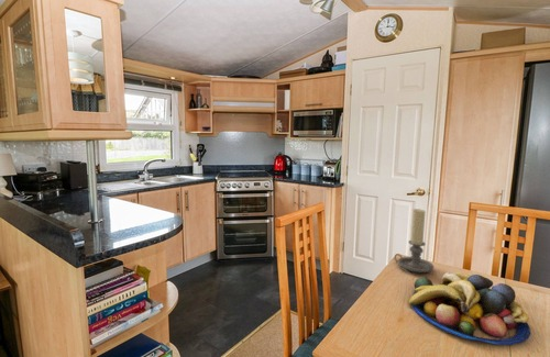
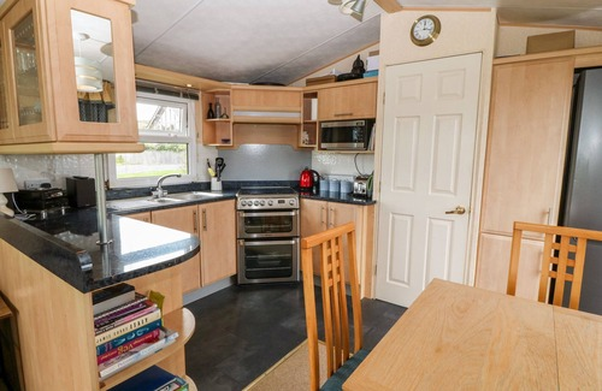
- fruit bowl (466, 295)
- candle holder (414, 237)
